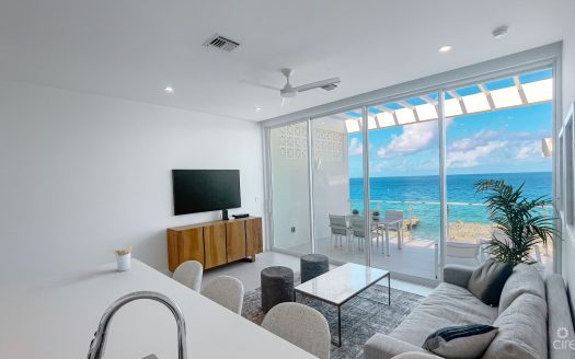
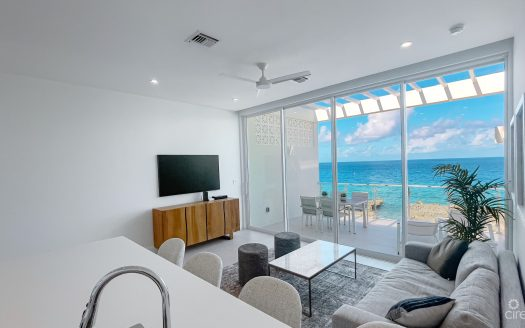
- utensil holder (123, 258)
